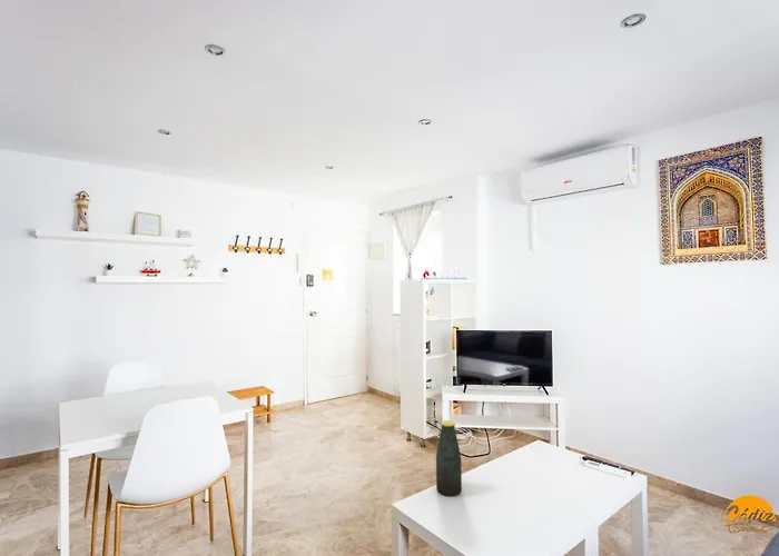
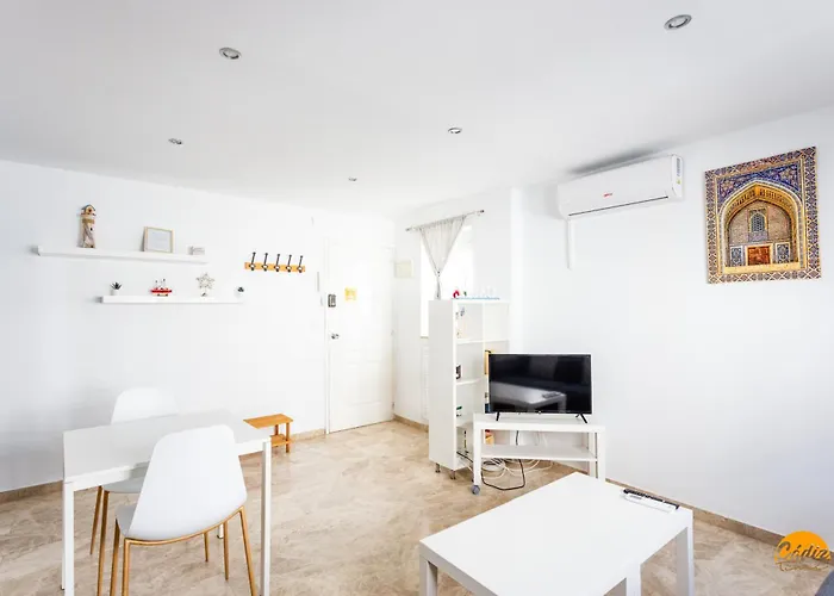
- bottle (448, 456)
